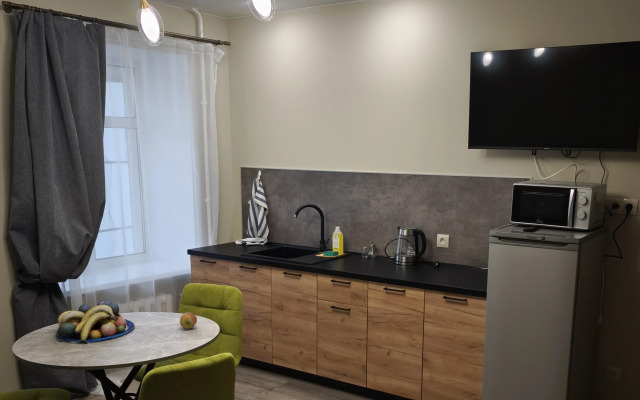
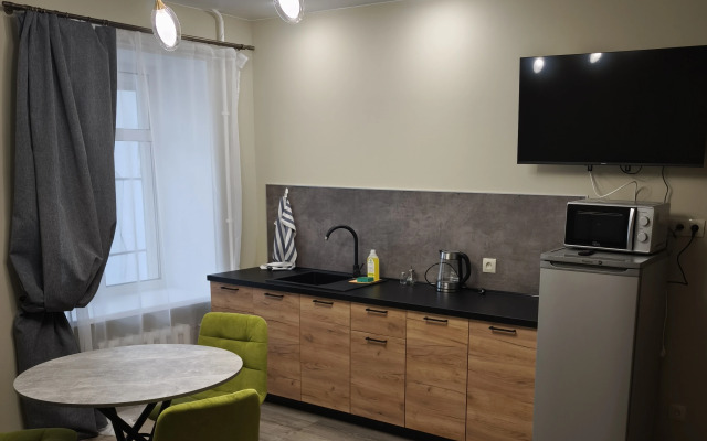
- apple (188, 320)
- fruit bowl (96, 317)
